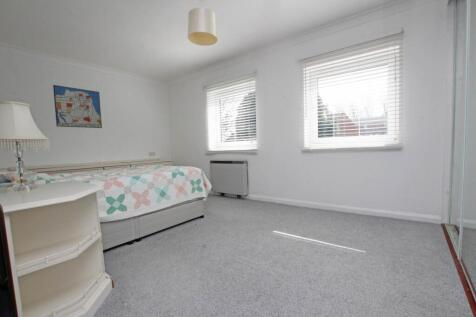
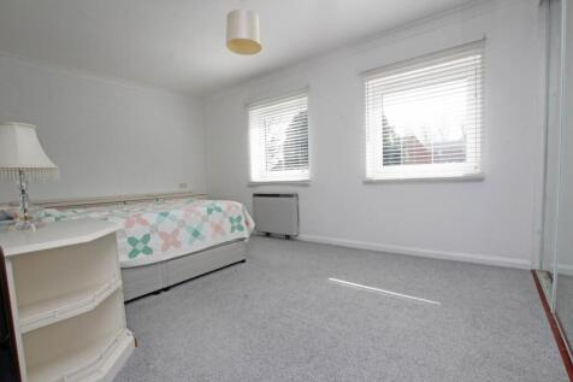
- wall art (79, 108)
